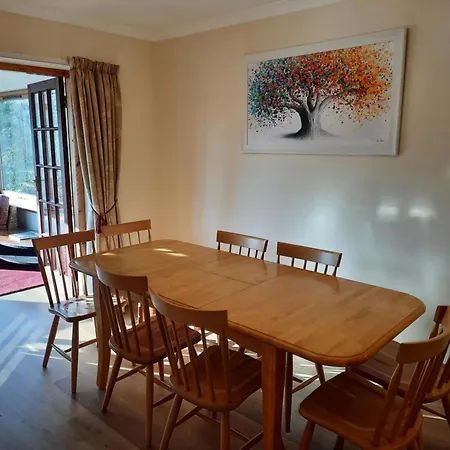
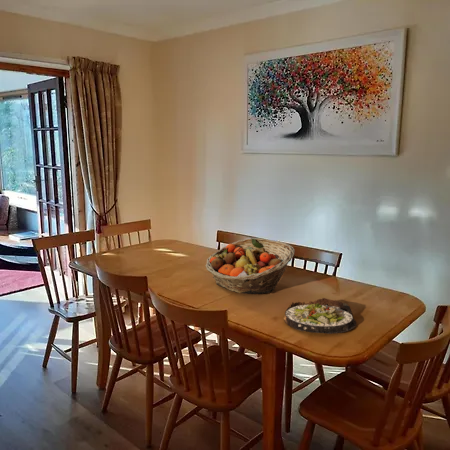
+ fruit basket (248, 264)
+ salad plate (318, 314)
